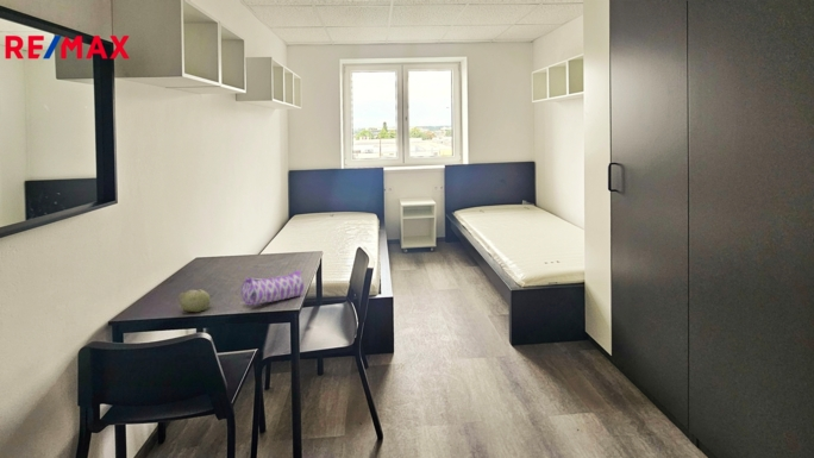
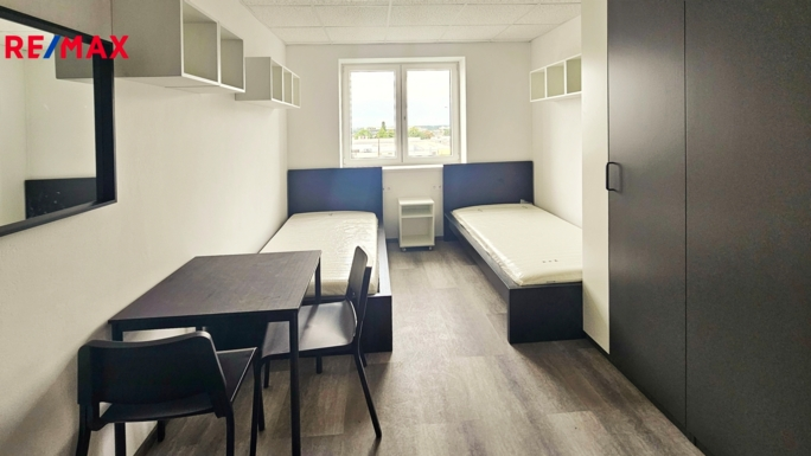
- pencil case (273, 287)
- fruit (194, 300)
